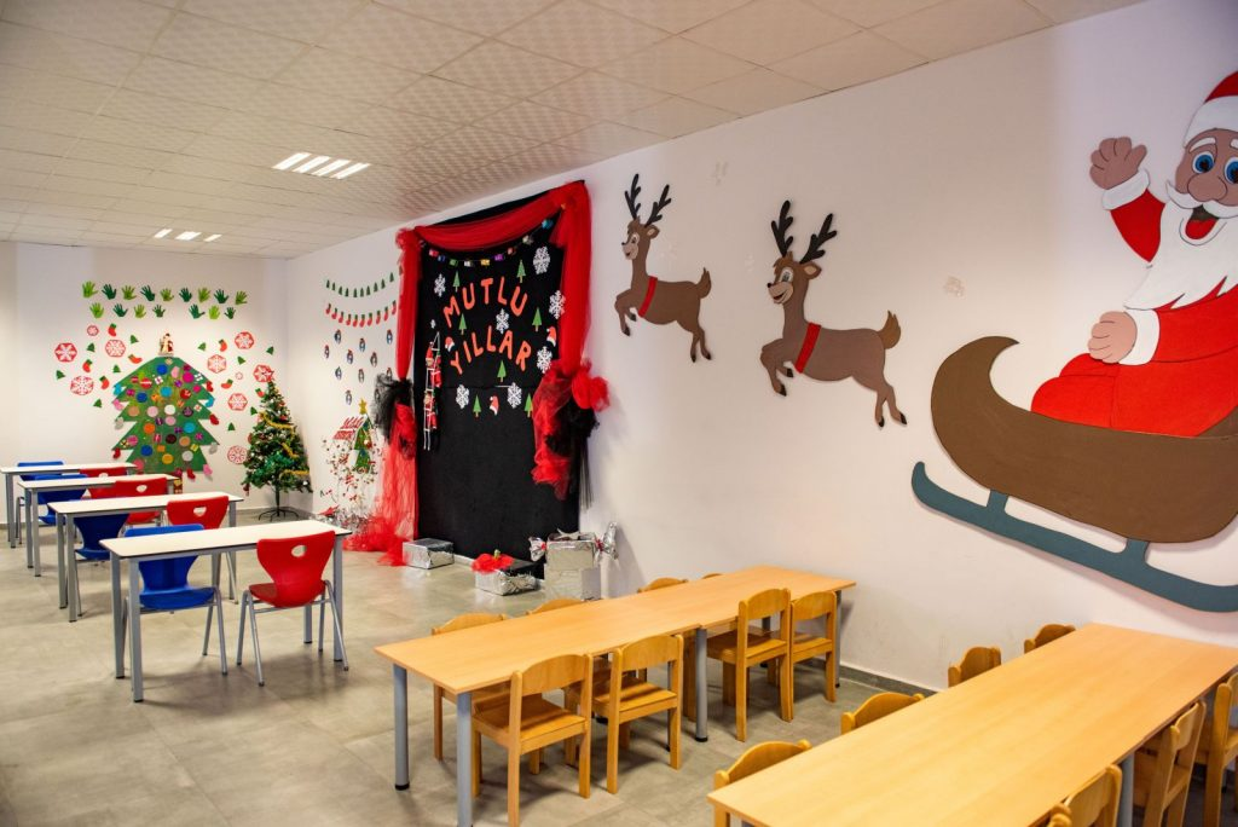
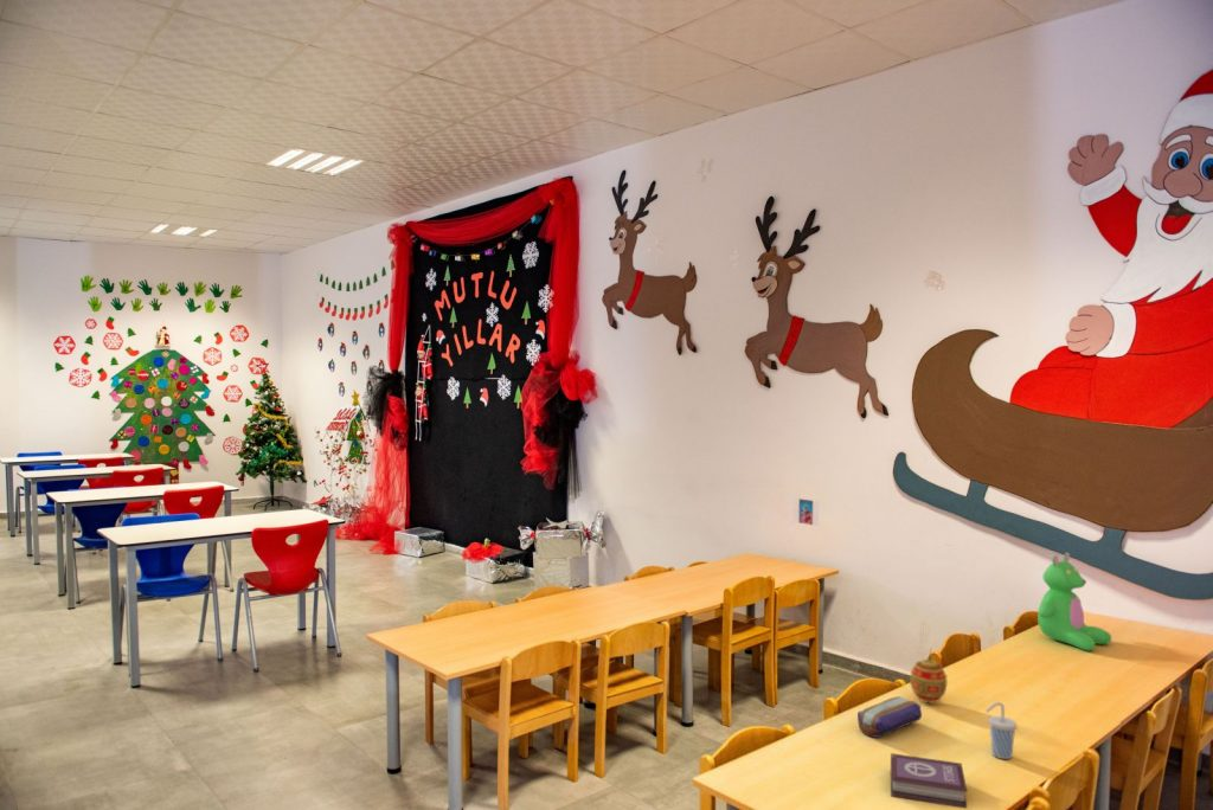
+ pencil case (890, 715)
+ book (926, 778)
+ greeting card (806, 512)
+ teddy bear (1073, 598)
+ cup (1000, 728)
+ decorative egg (928, 679)
